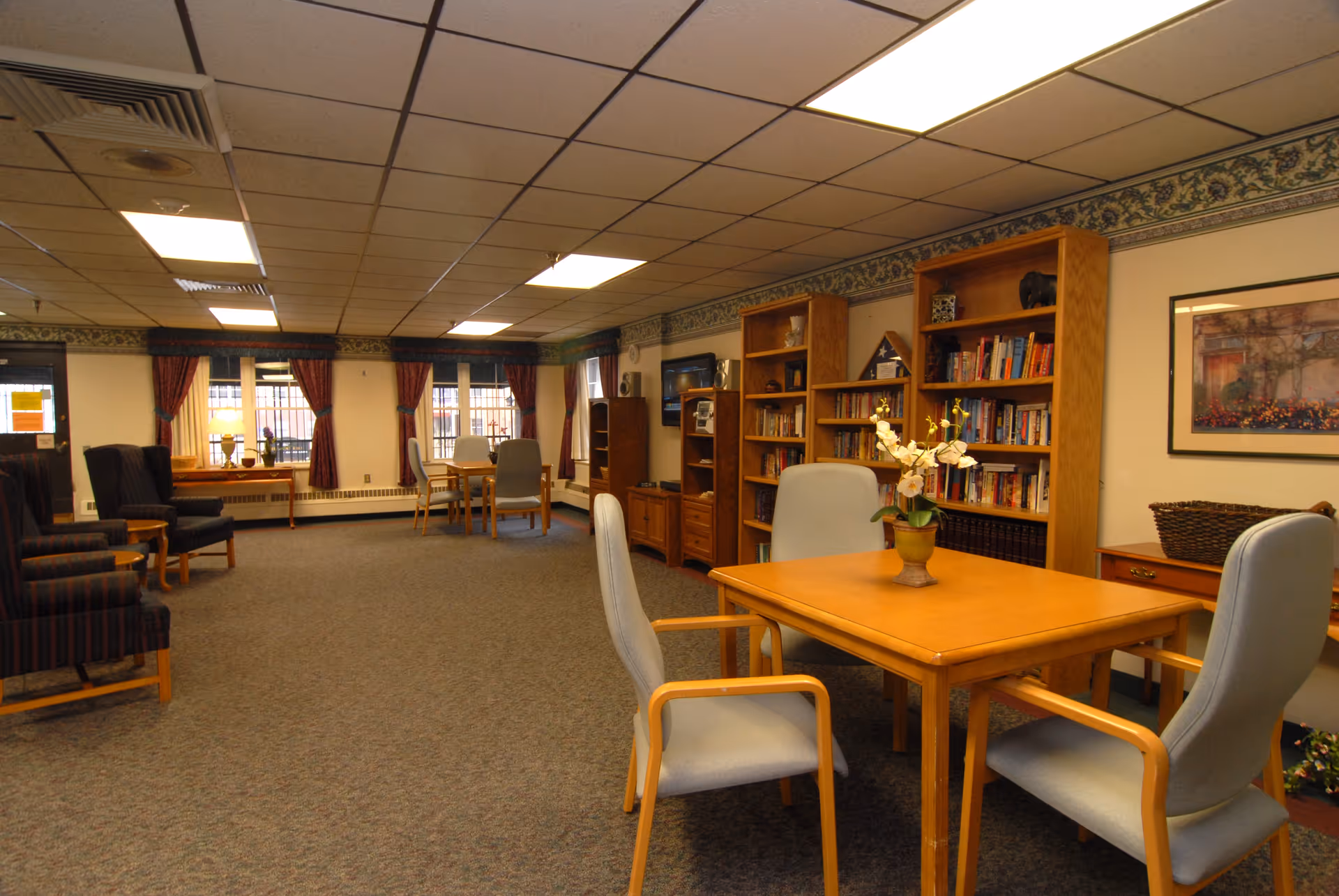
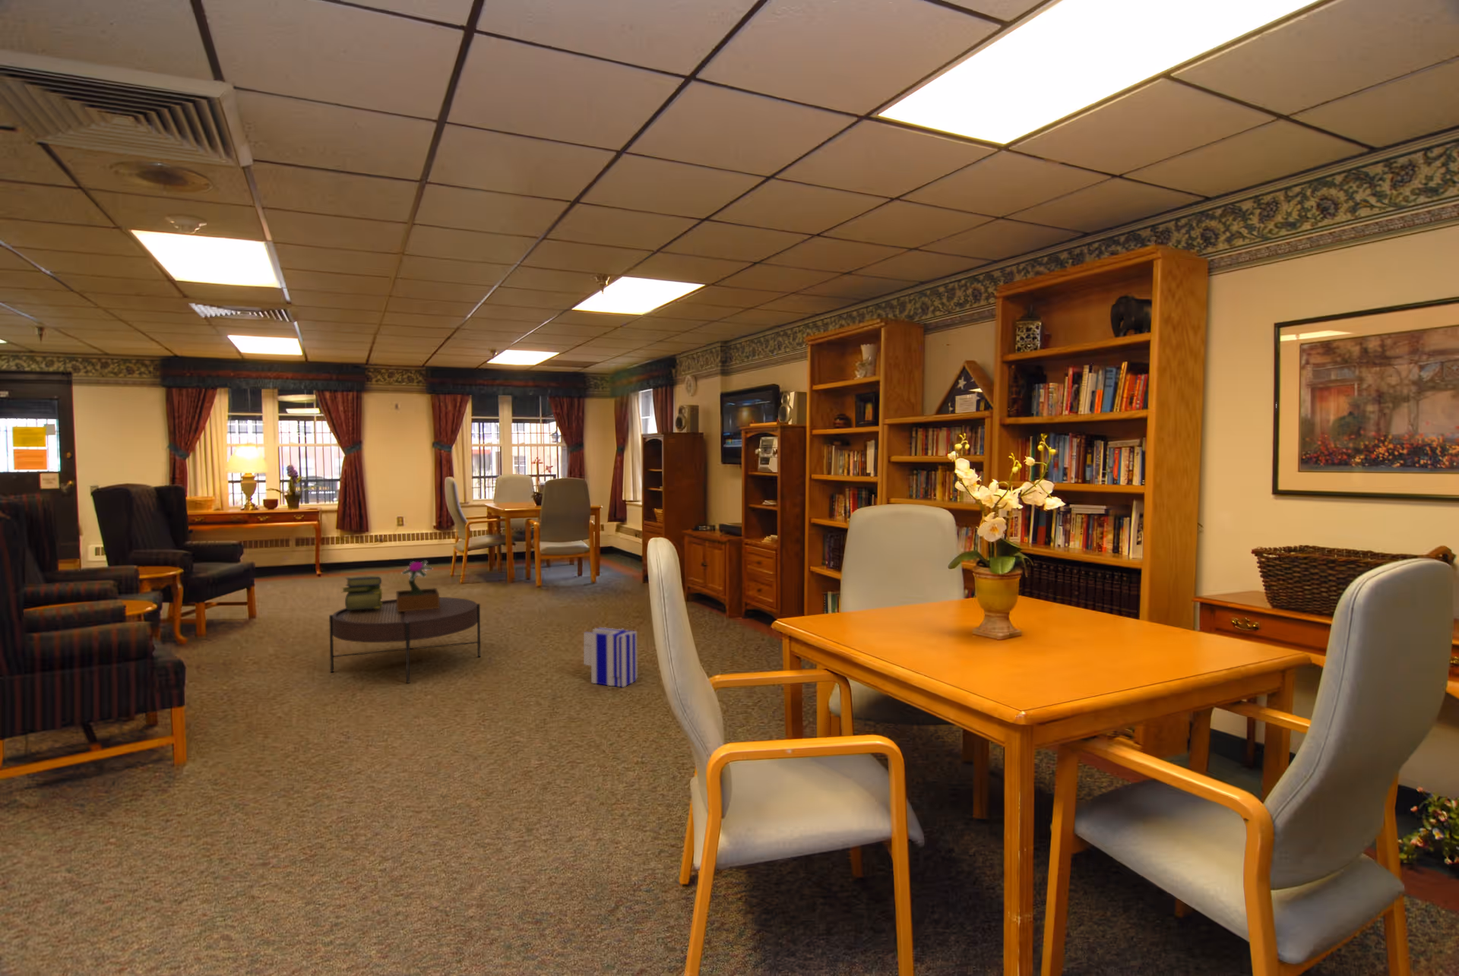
+ stack of books (363, 590)
+ potted flower (416, 585)
+ coffee table (408, 636)
+ wastebasket (613, 651)
